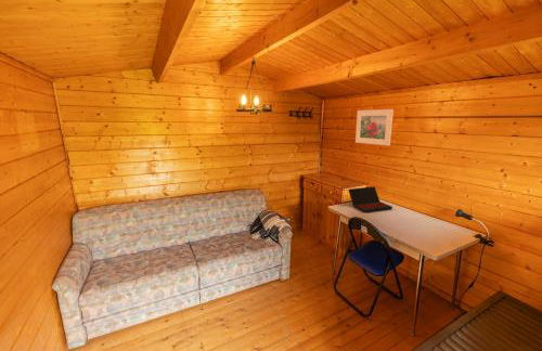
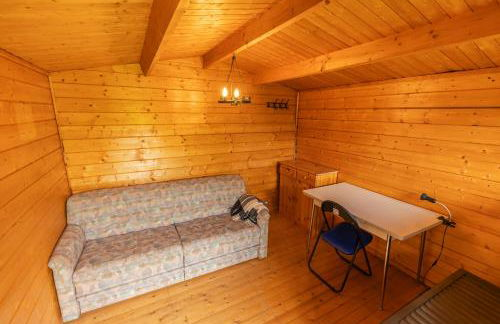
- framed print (372, 127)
- laptop (370, 198)
